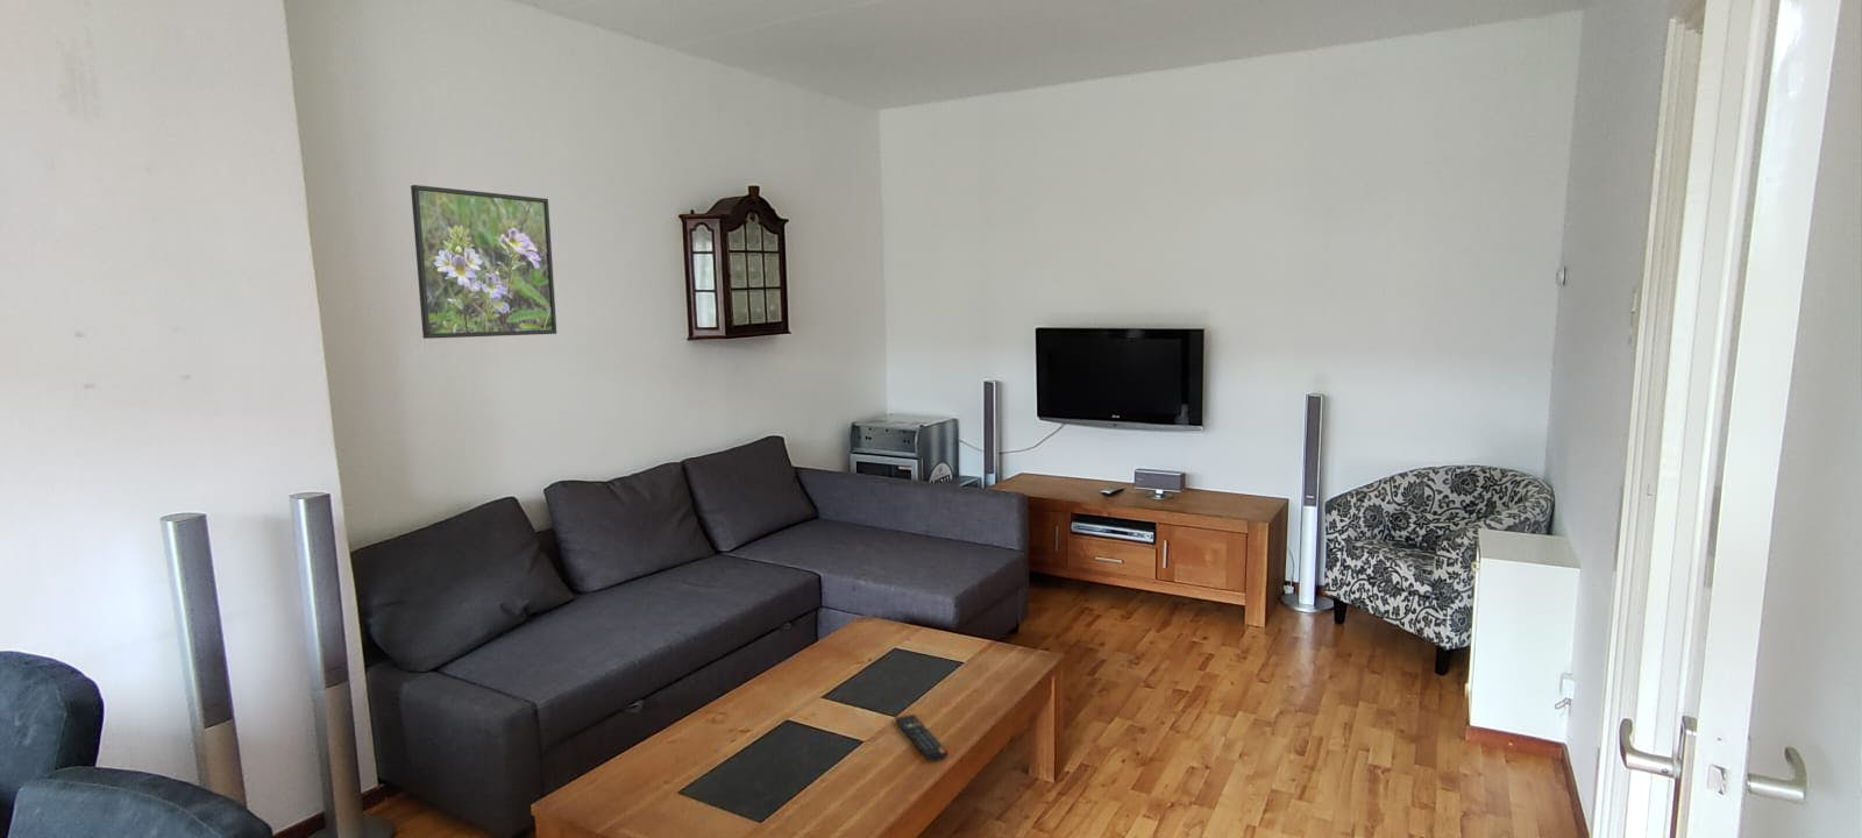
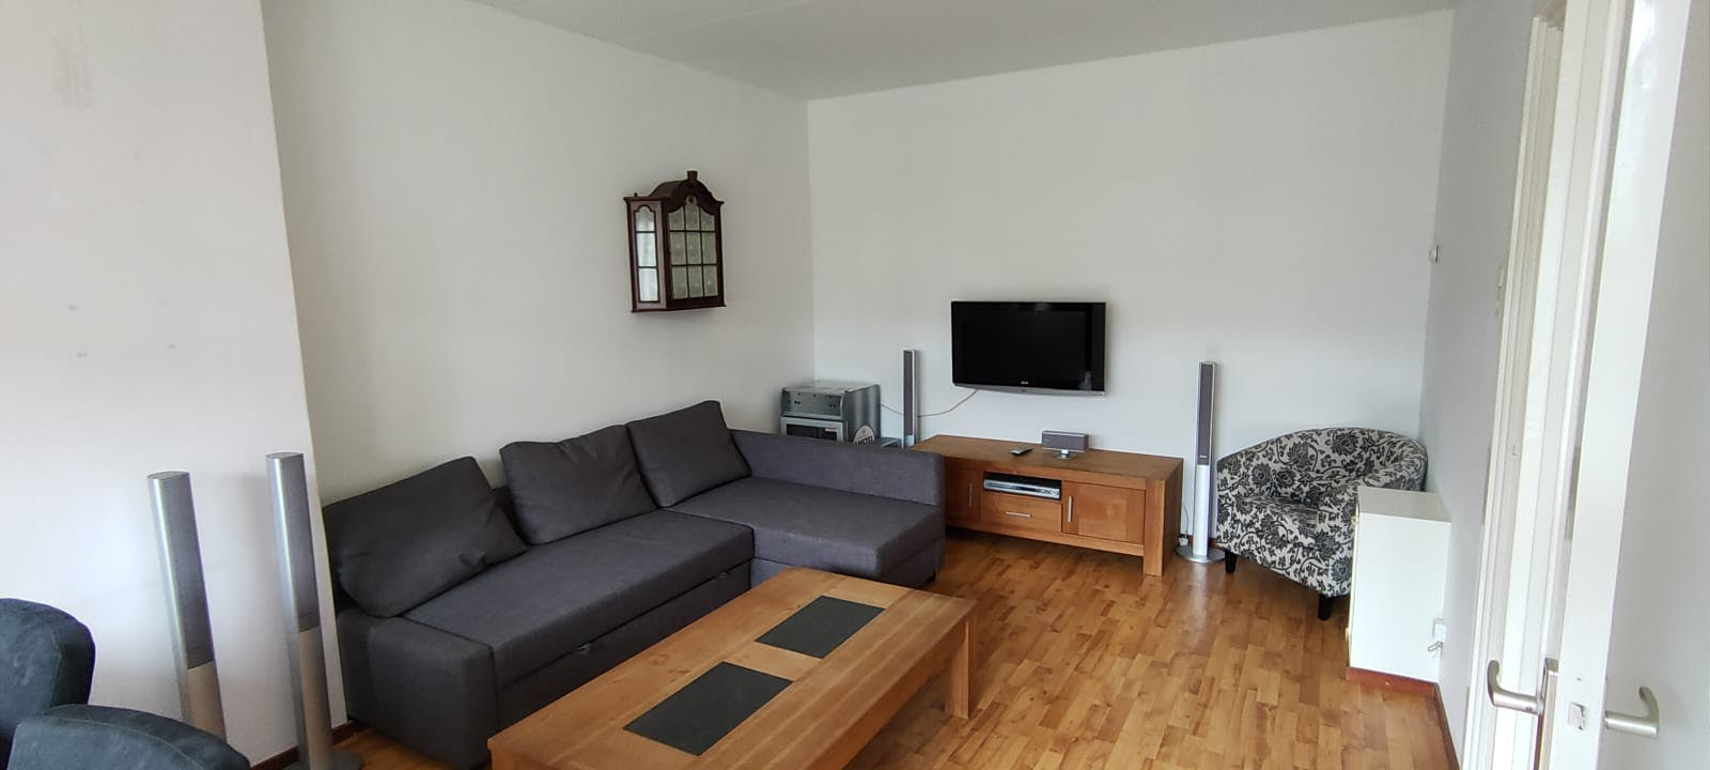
- remote control (920, 737)
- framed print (489, 265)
